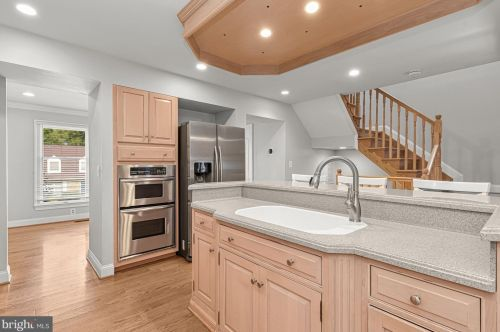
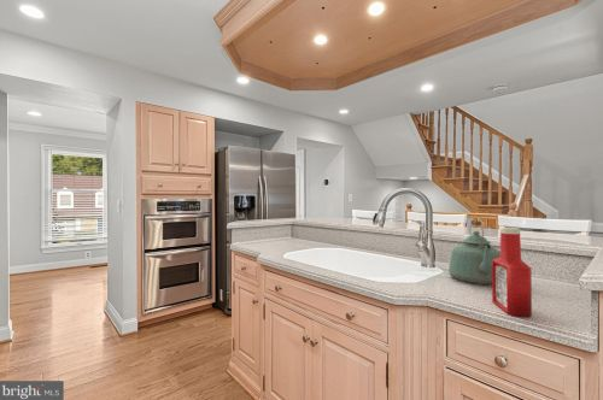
+ kettle (478, 249)
+ soap bottle (510, 267)
